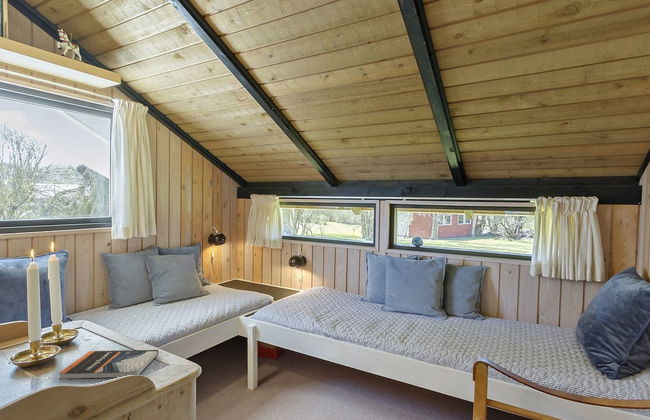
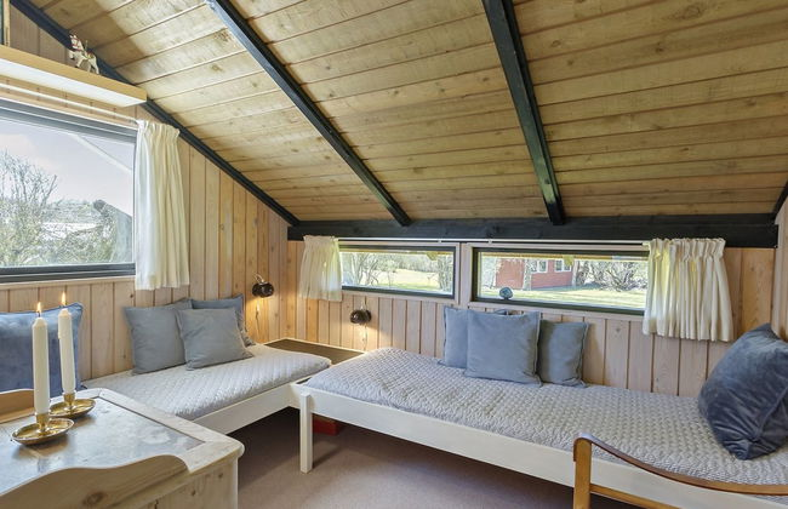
- book (112, 363)
